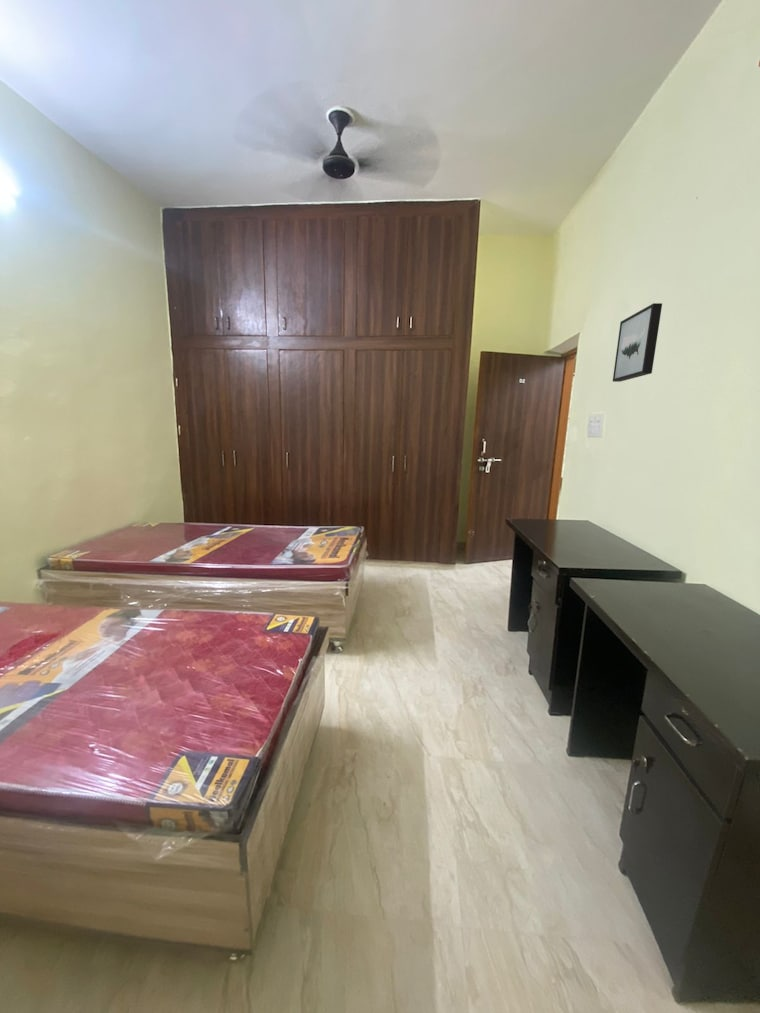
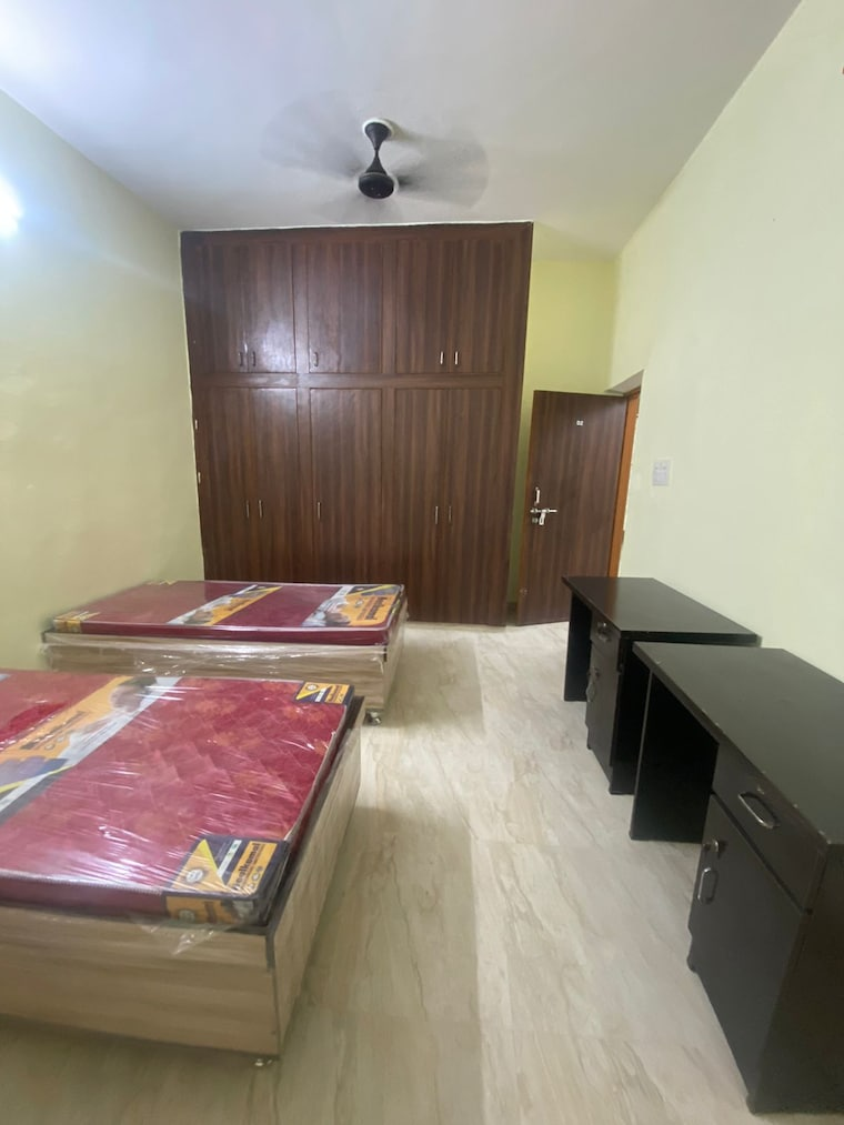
- wall art (635, 345)
